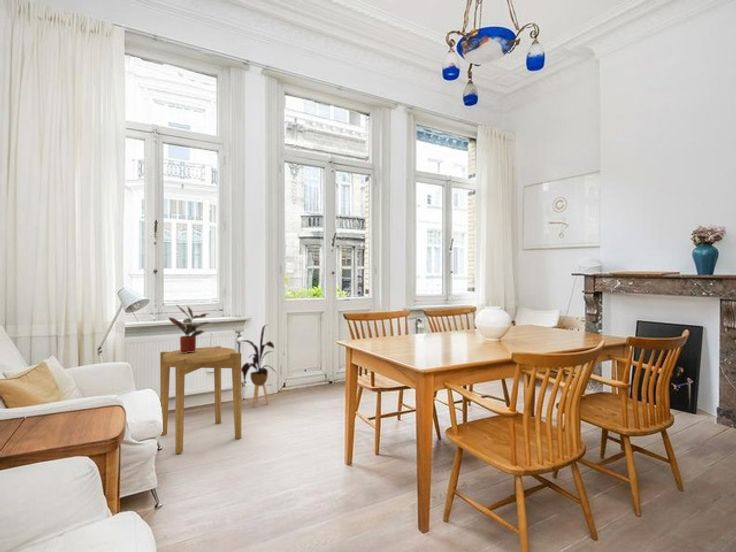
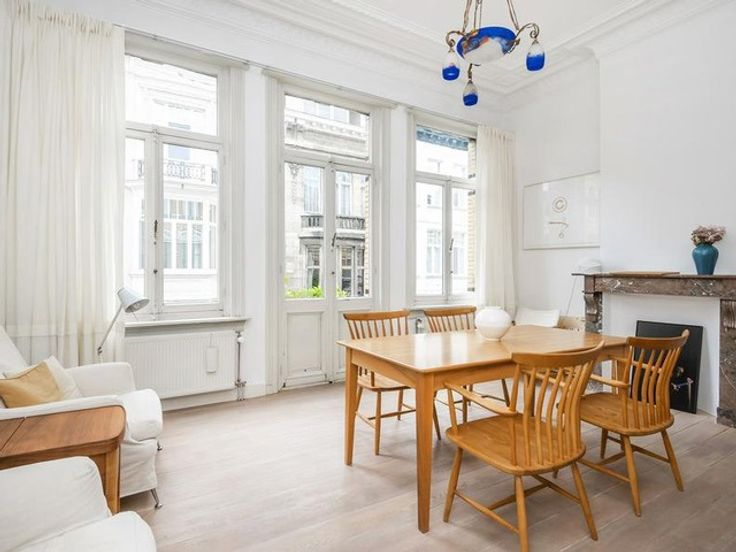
- house plant (255, 364)
- side table (215, 394)
- potted plant (192, 327)
